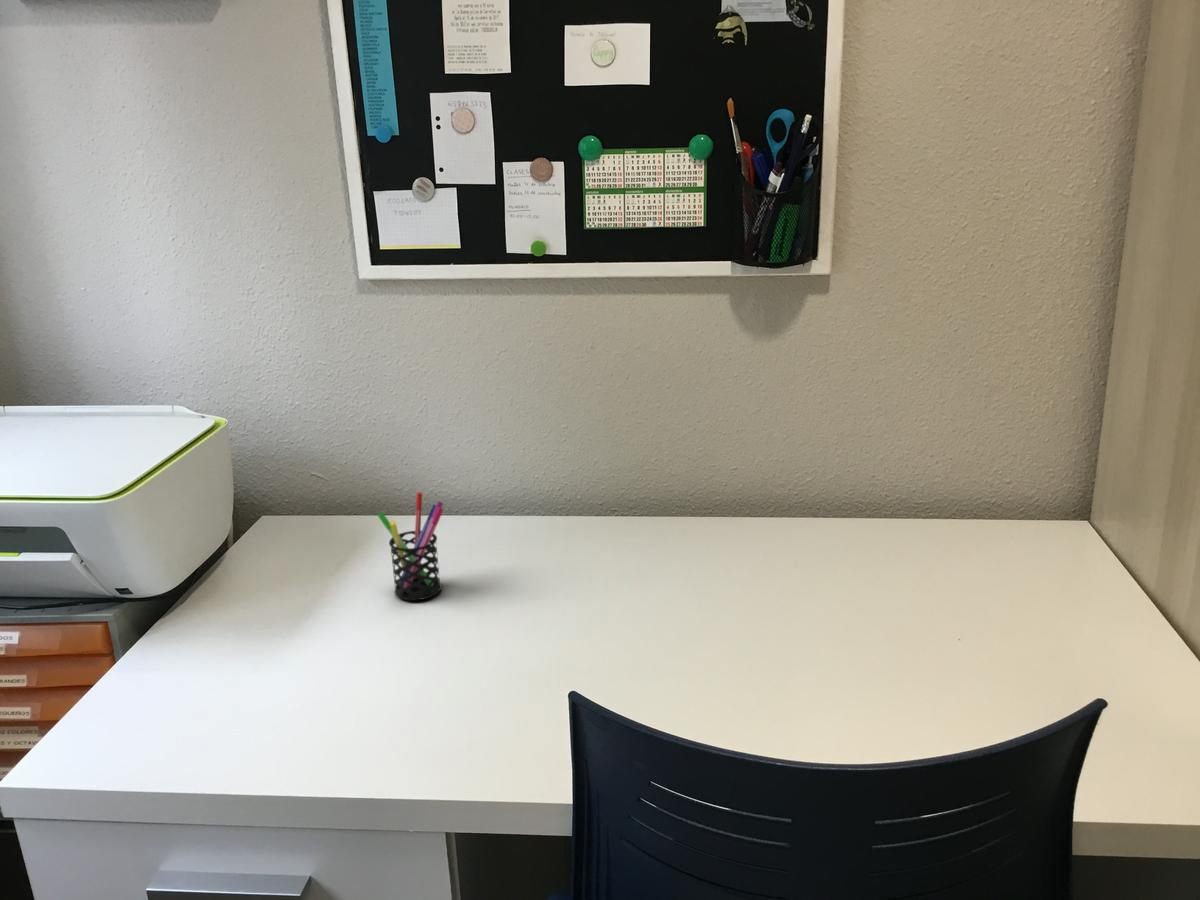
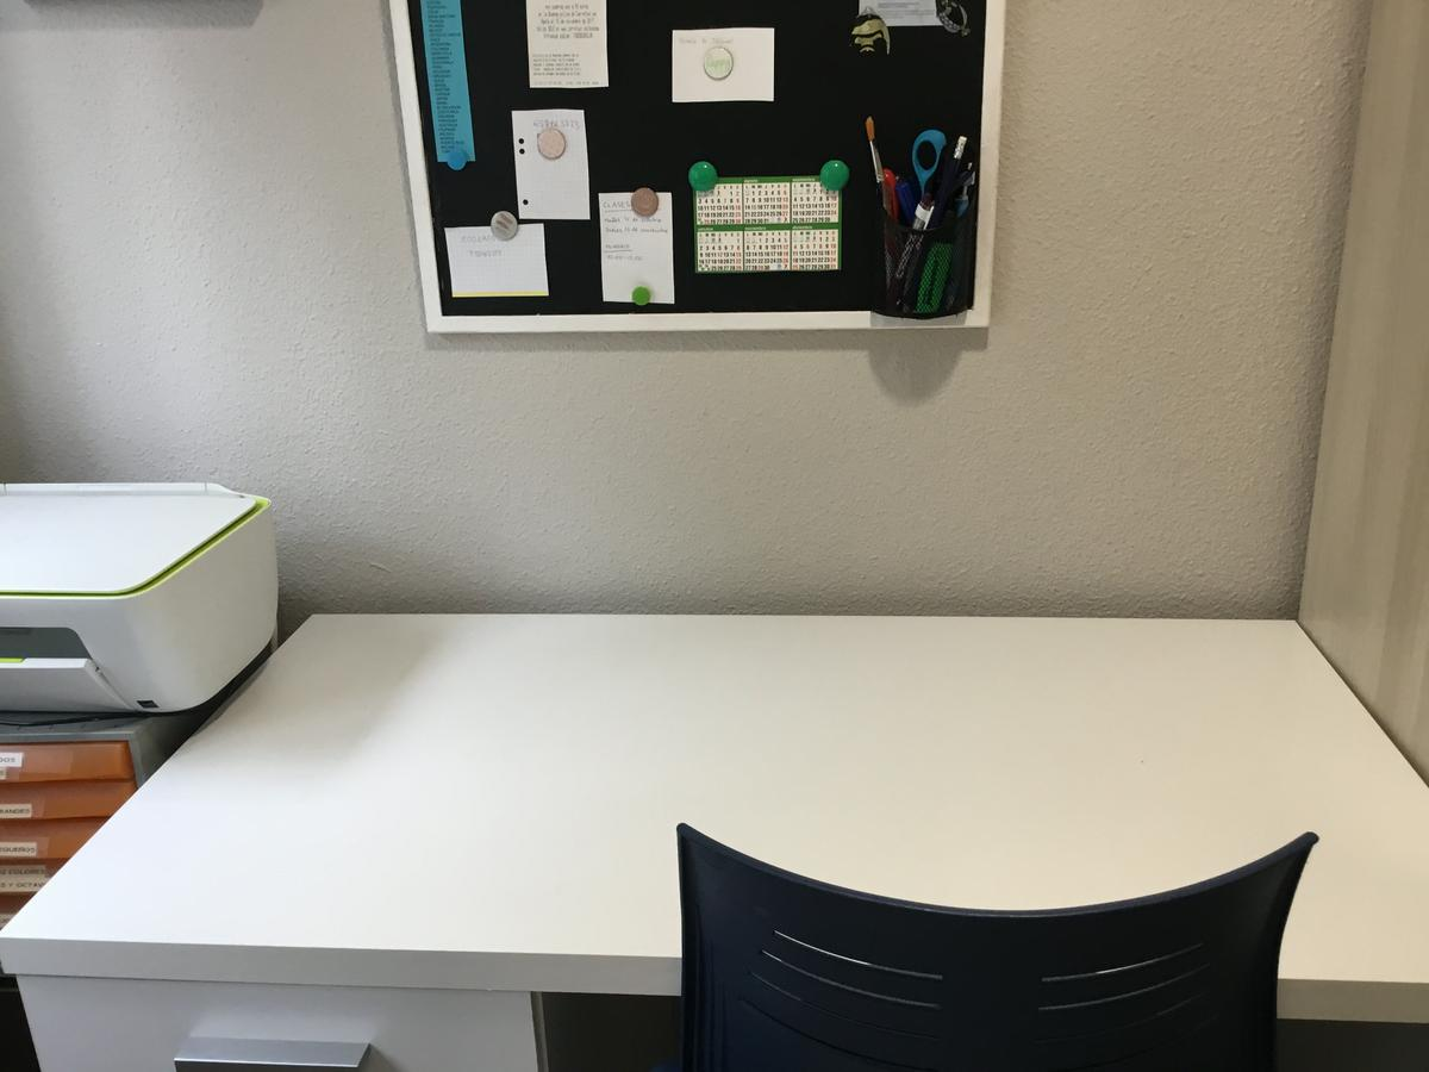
- pen holder (409, 542)
